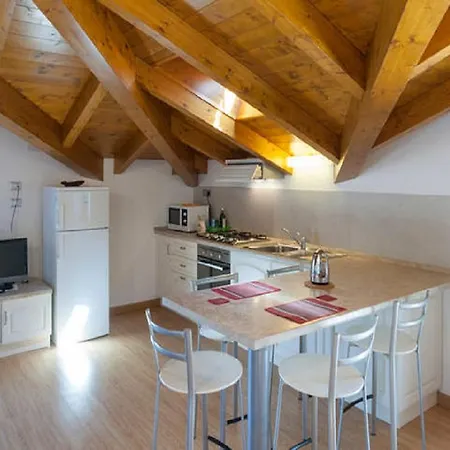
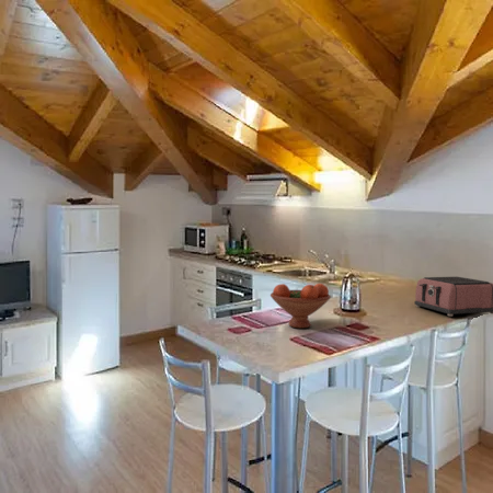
+ toaster (452, 295)
+ fruit bowl (299, 303)
